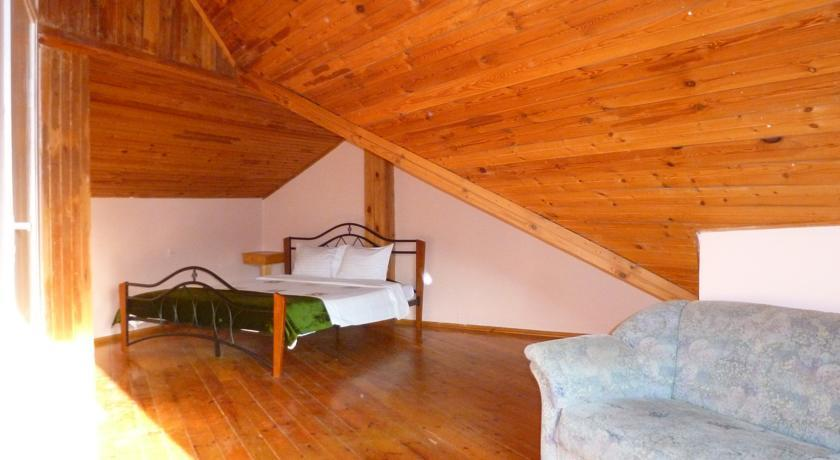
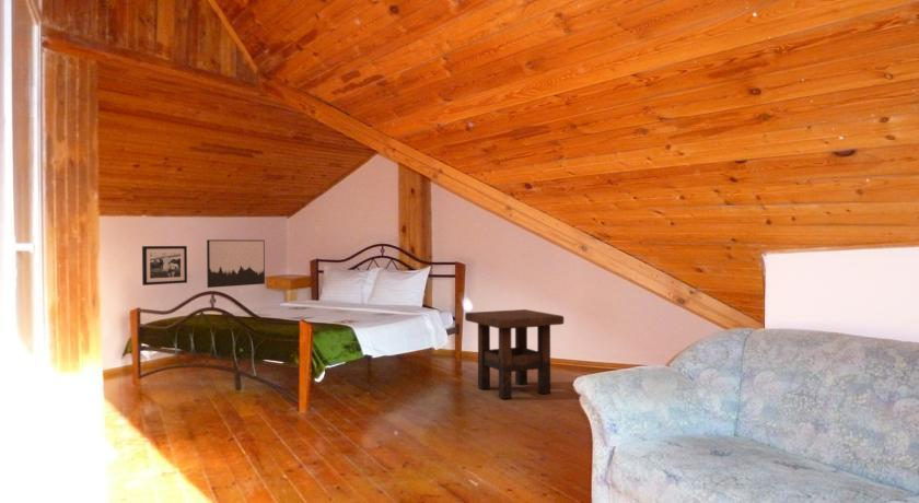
+ picture frame (165, 265)
+ wall art (236, 262)
+ side table (513, 352)
